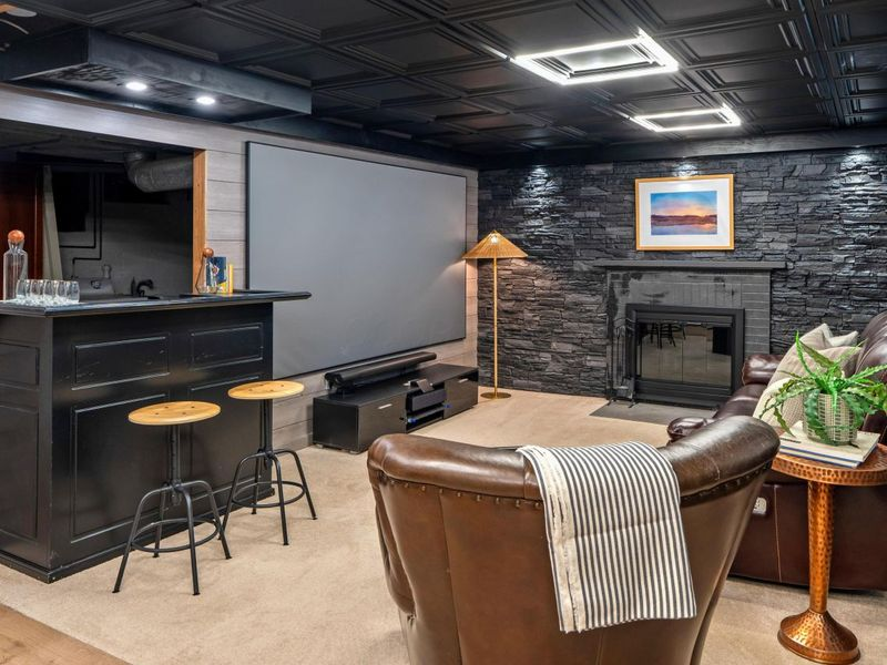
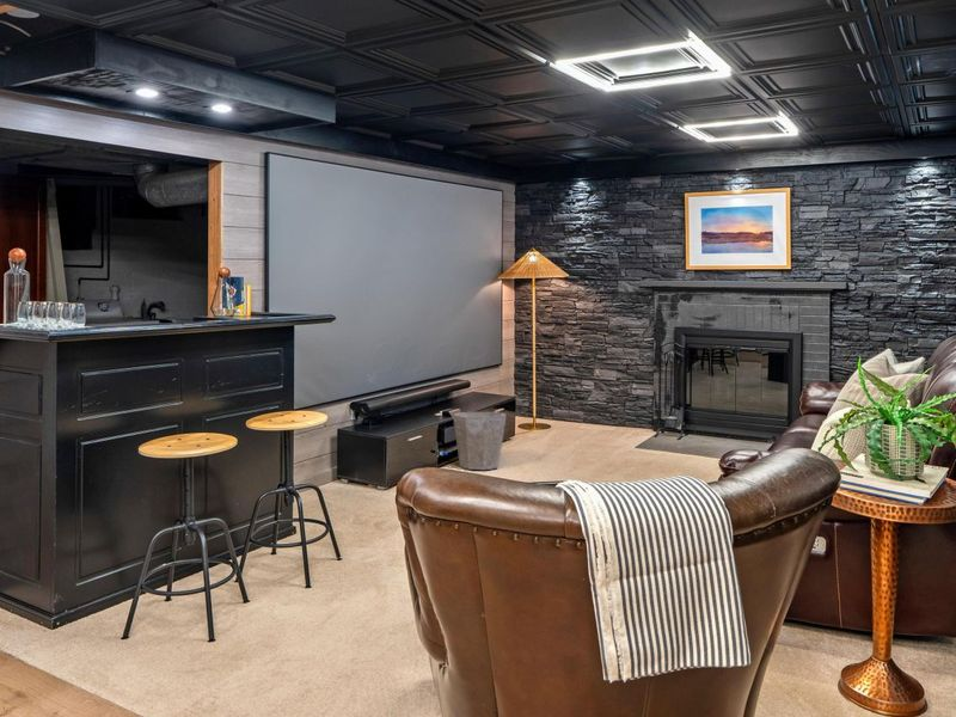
+ waste bin (479, 440)
